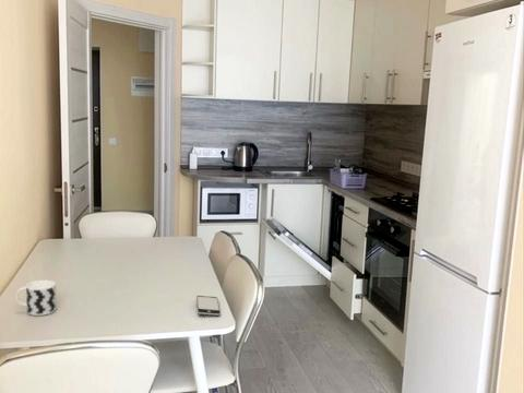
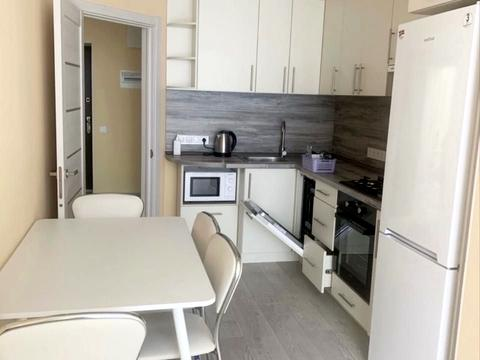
- smartphone (207, 305)
- cup (36, 297)
